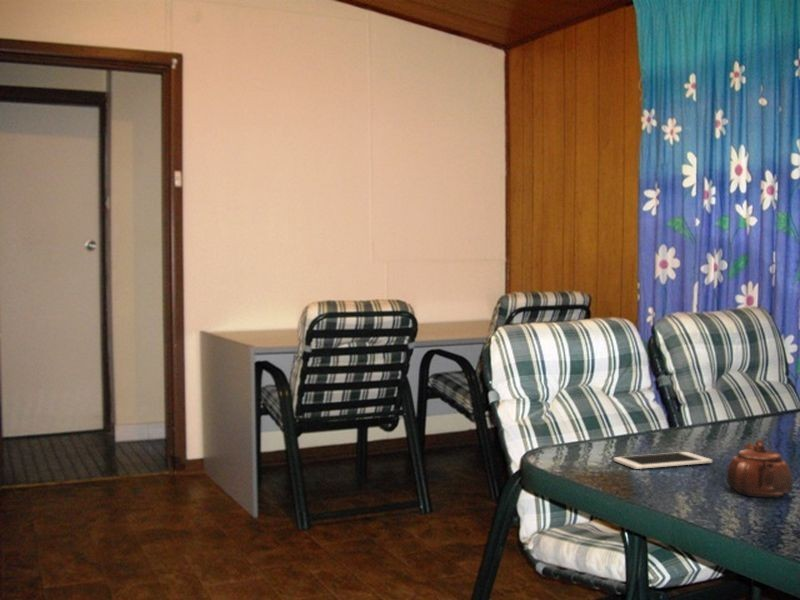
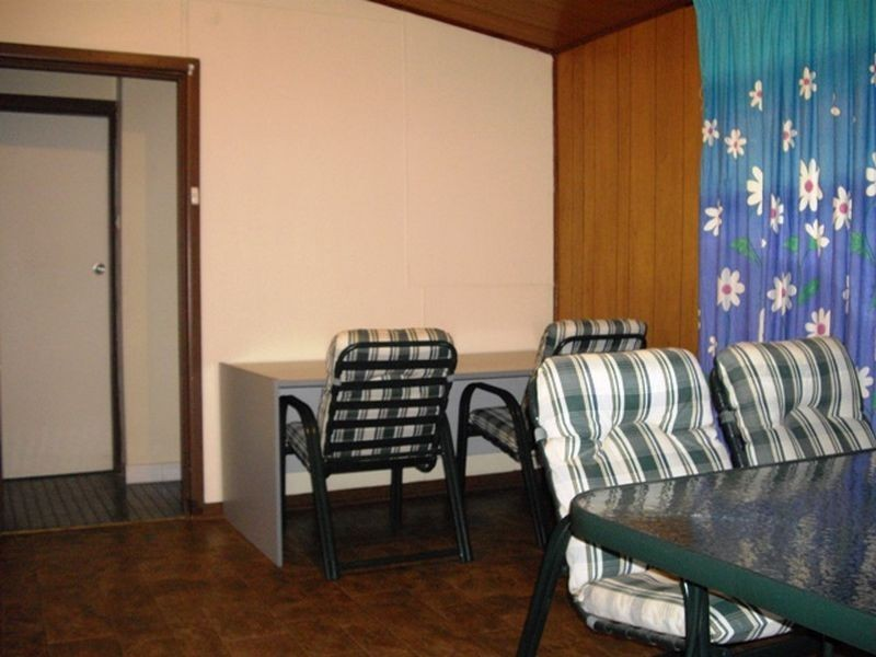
- teapot (758, 464)
- cell phone (662, 460)
